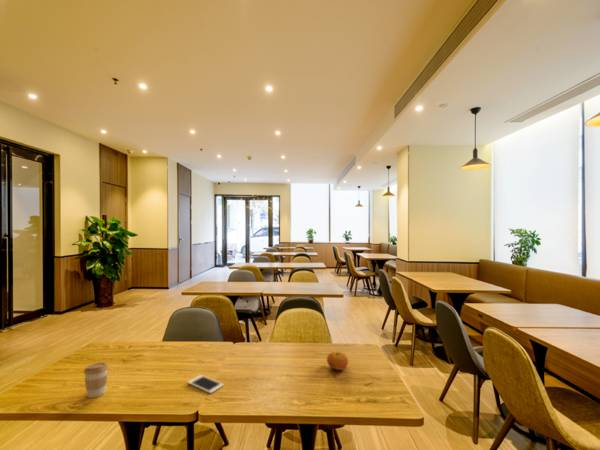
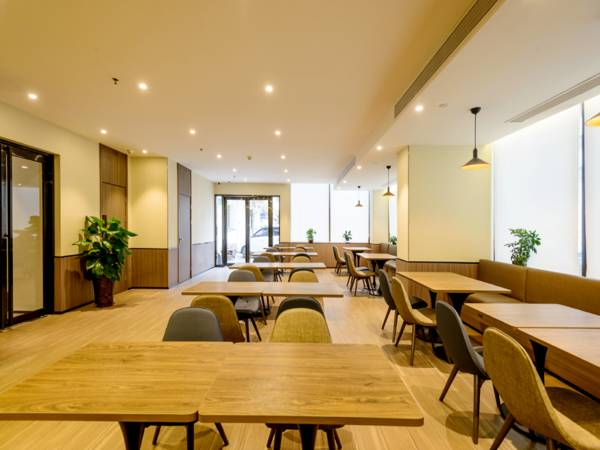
- fruit (337, 360)
- coffee cup (96, 378)
- cell phone (205, 383)
